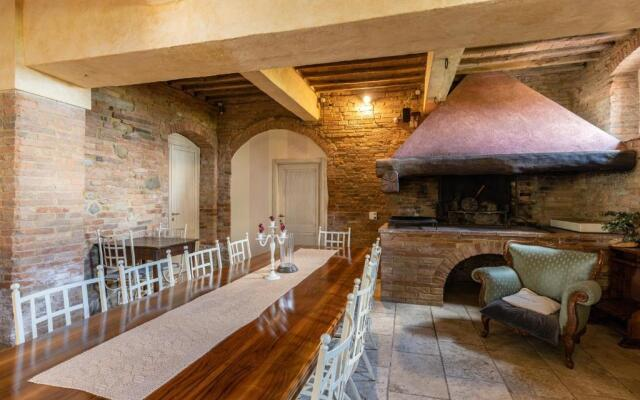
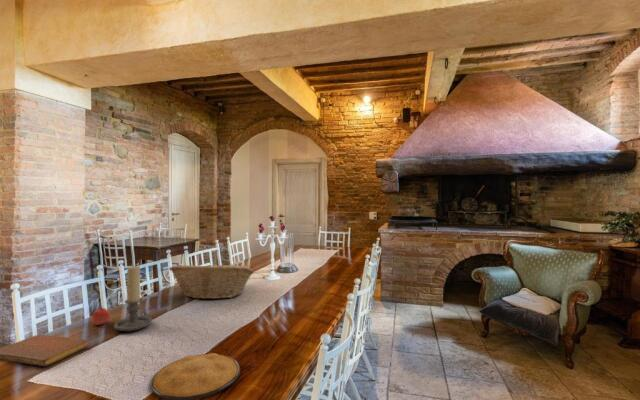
+ fruit basket (212, 276)
+ plate (197, 368)
+ apple (100, 315)
+ notebook (41, 349)
+ candle holder (135, 295)
